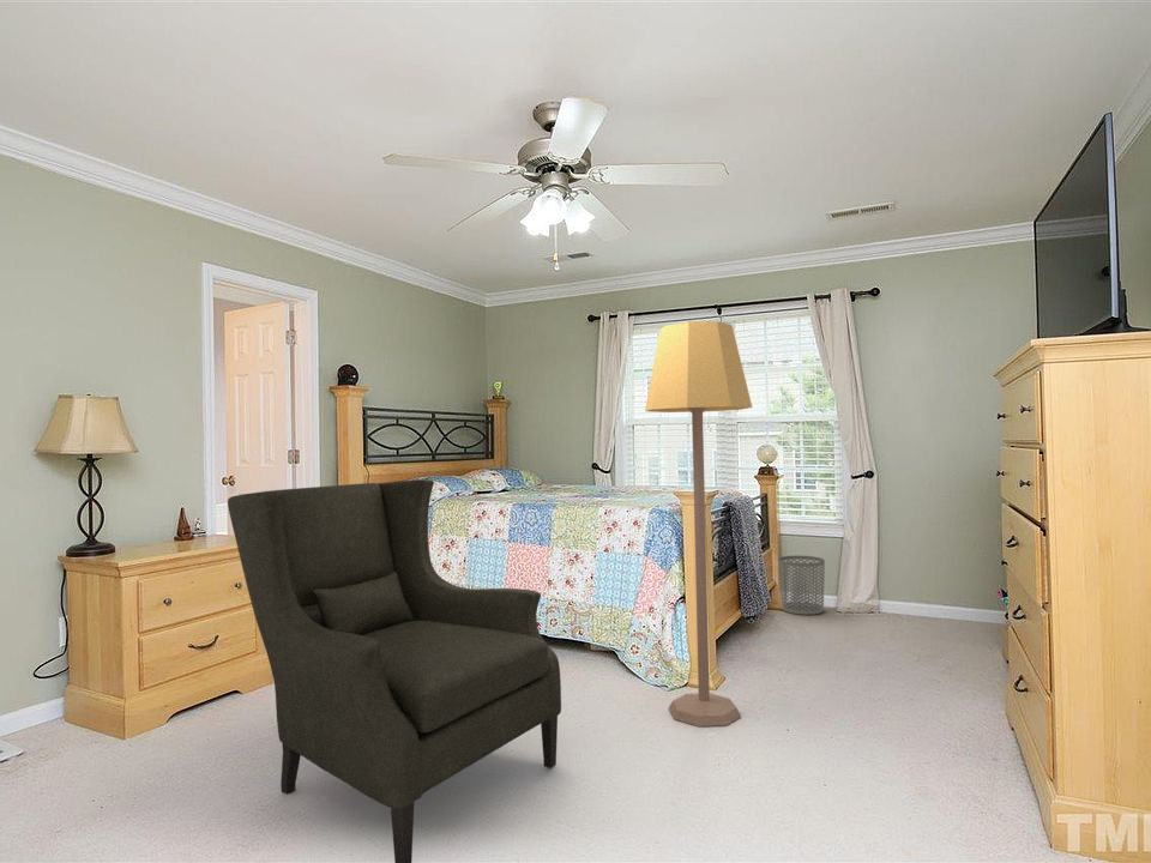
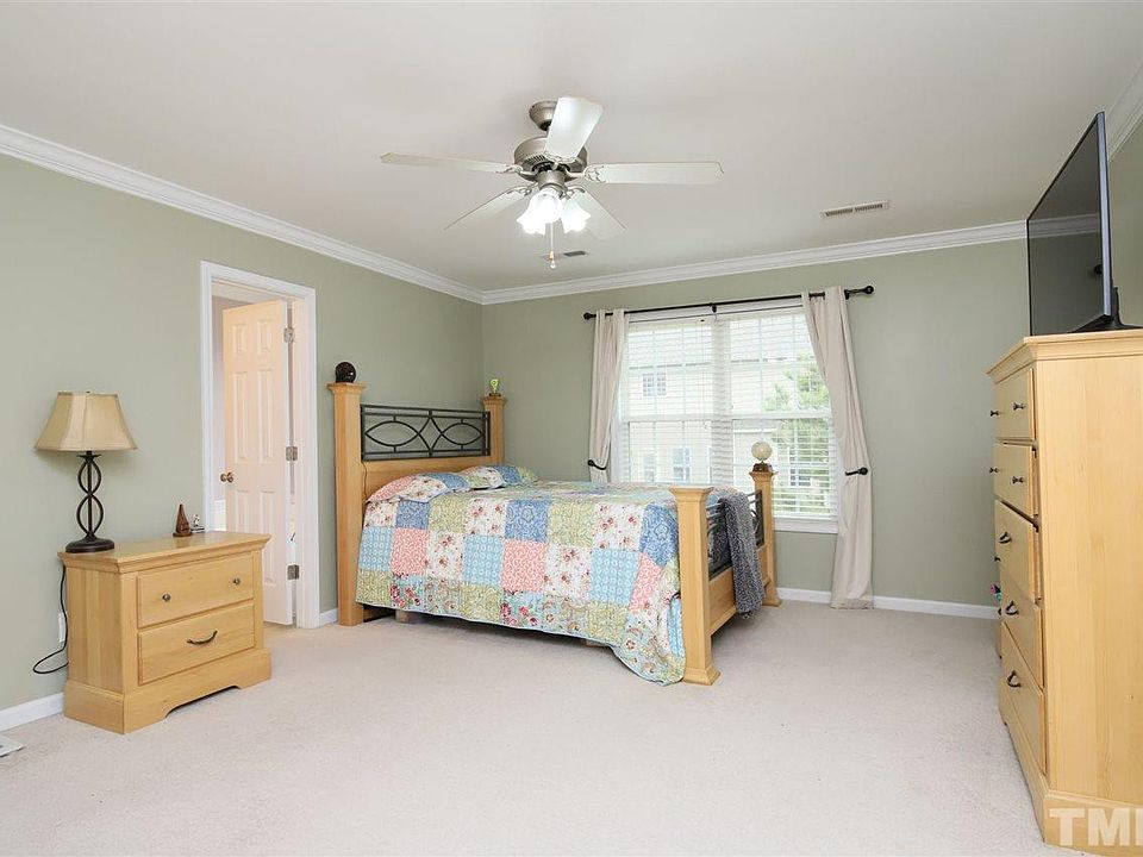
- chair (393, 629)
- waste bin (801, 584)
- lamp (699, 519)
